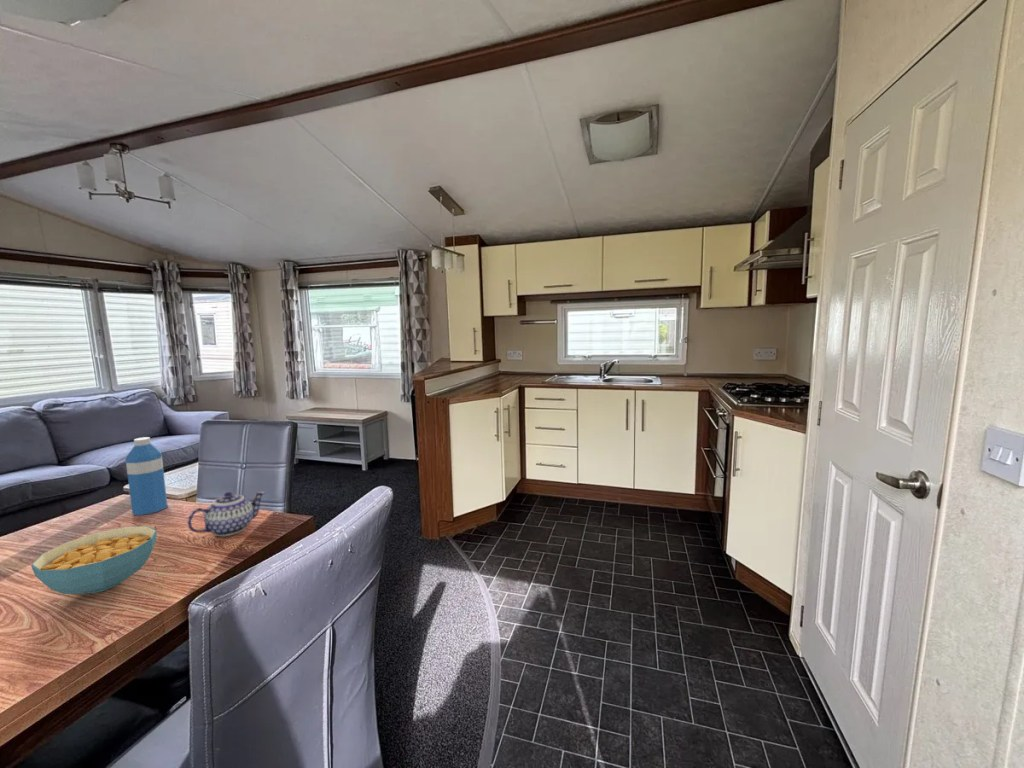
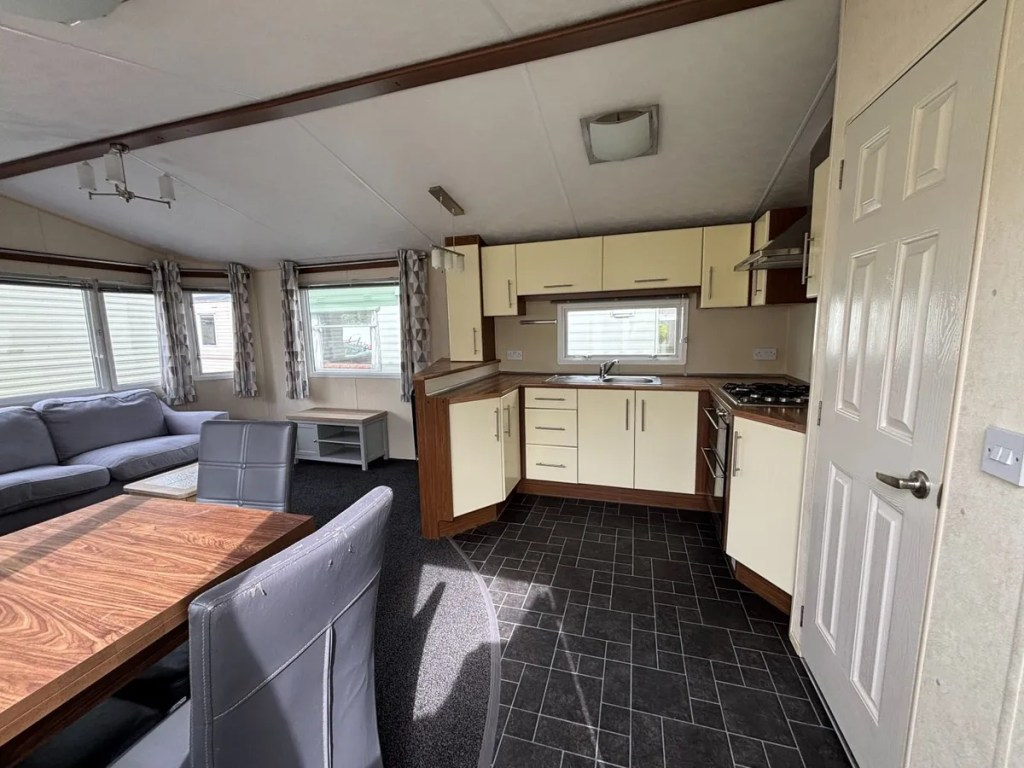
- teapot (229, 511)
- water bottle (146, 474)
- cereal bowl (101, 565)
